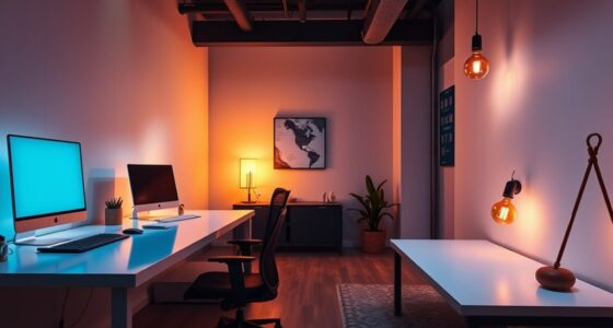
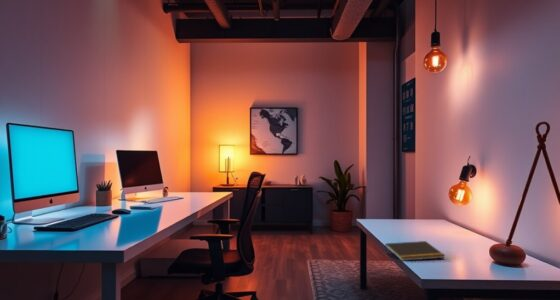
+ notepad (414, 250)
